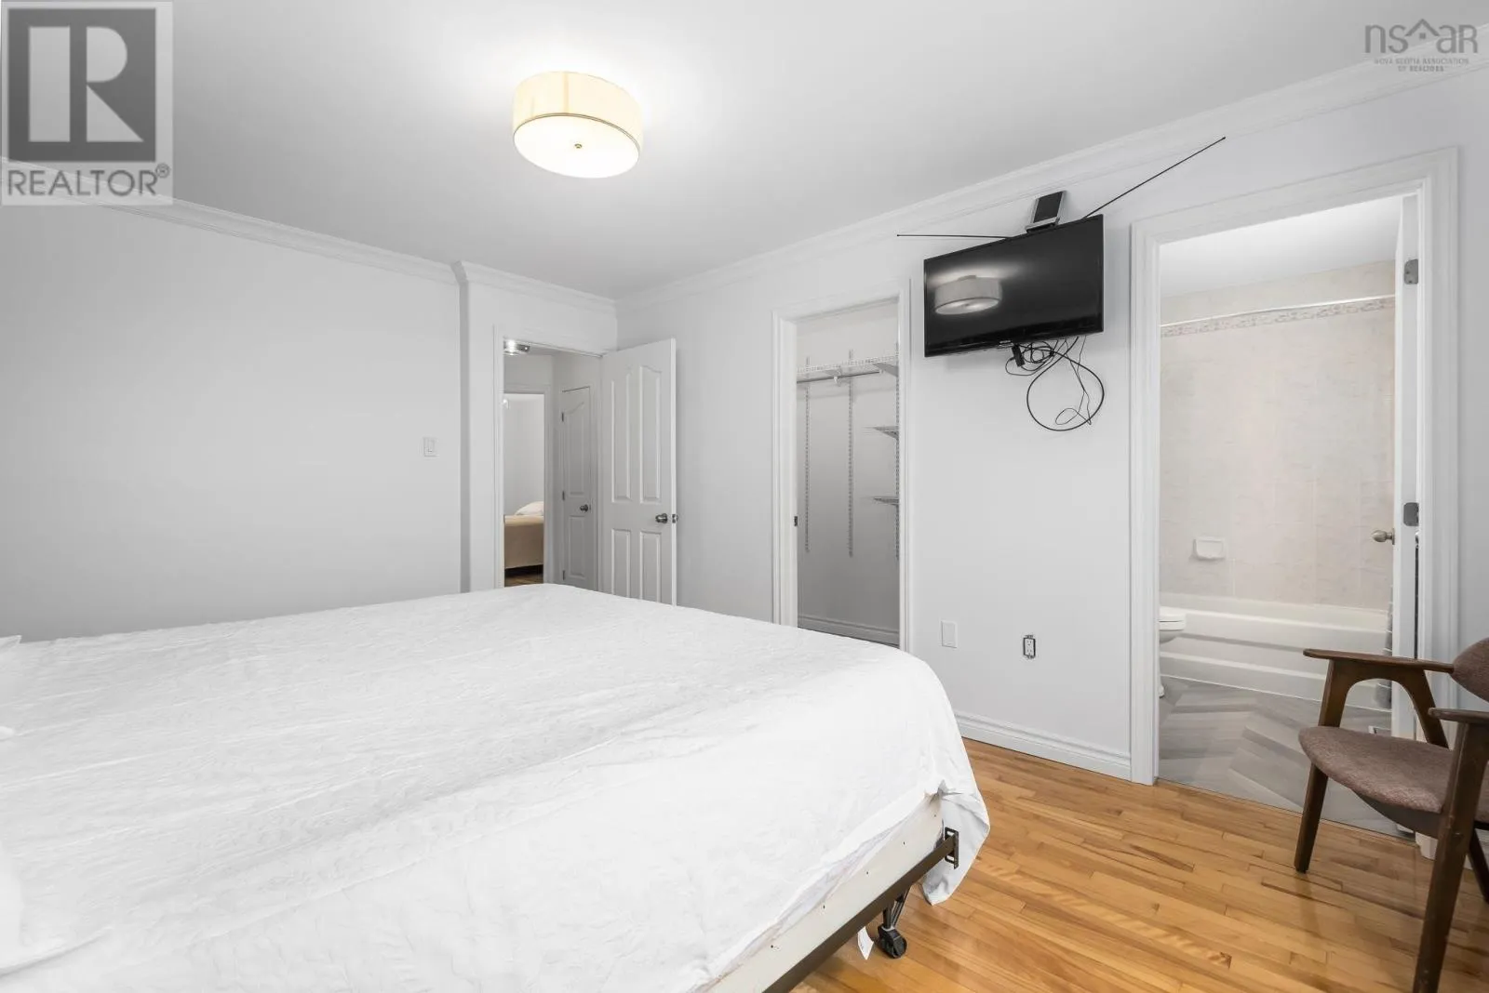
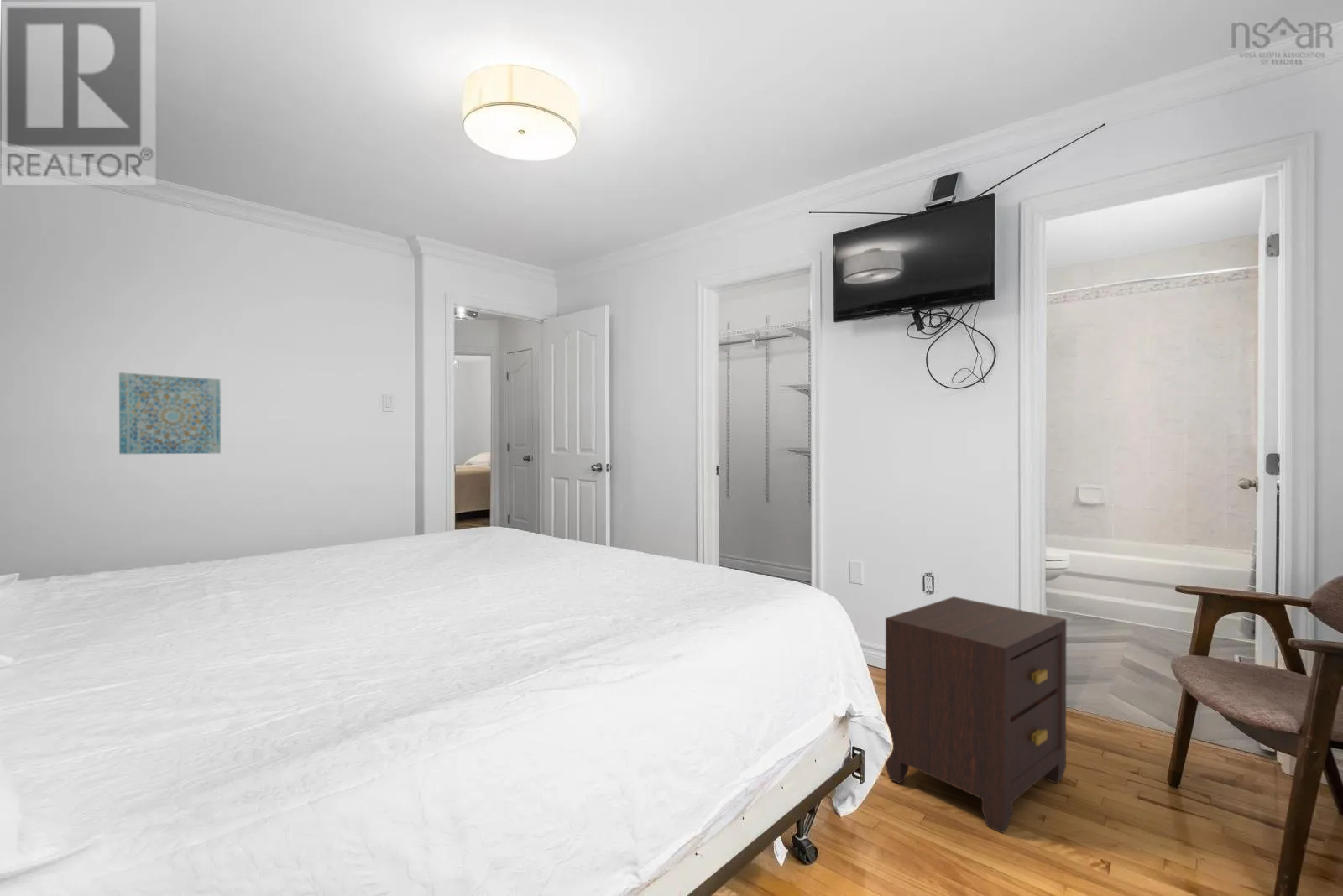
+ wall art (171, 414)
+ nightstand (977, 700)
